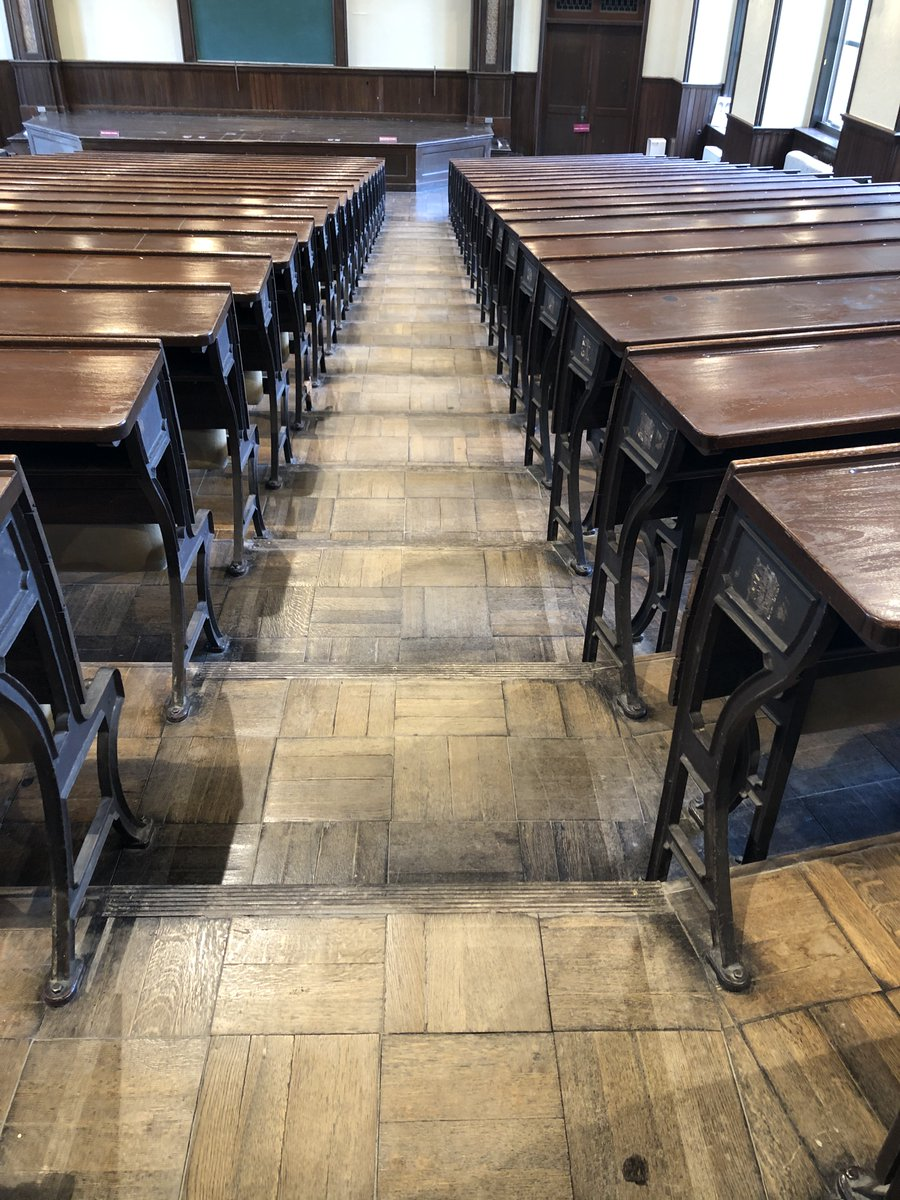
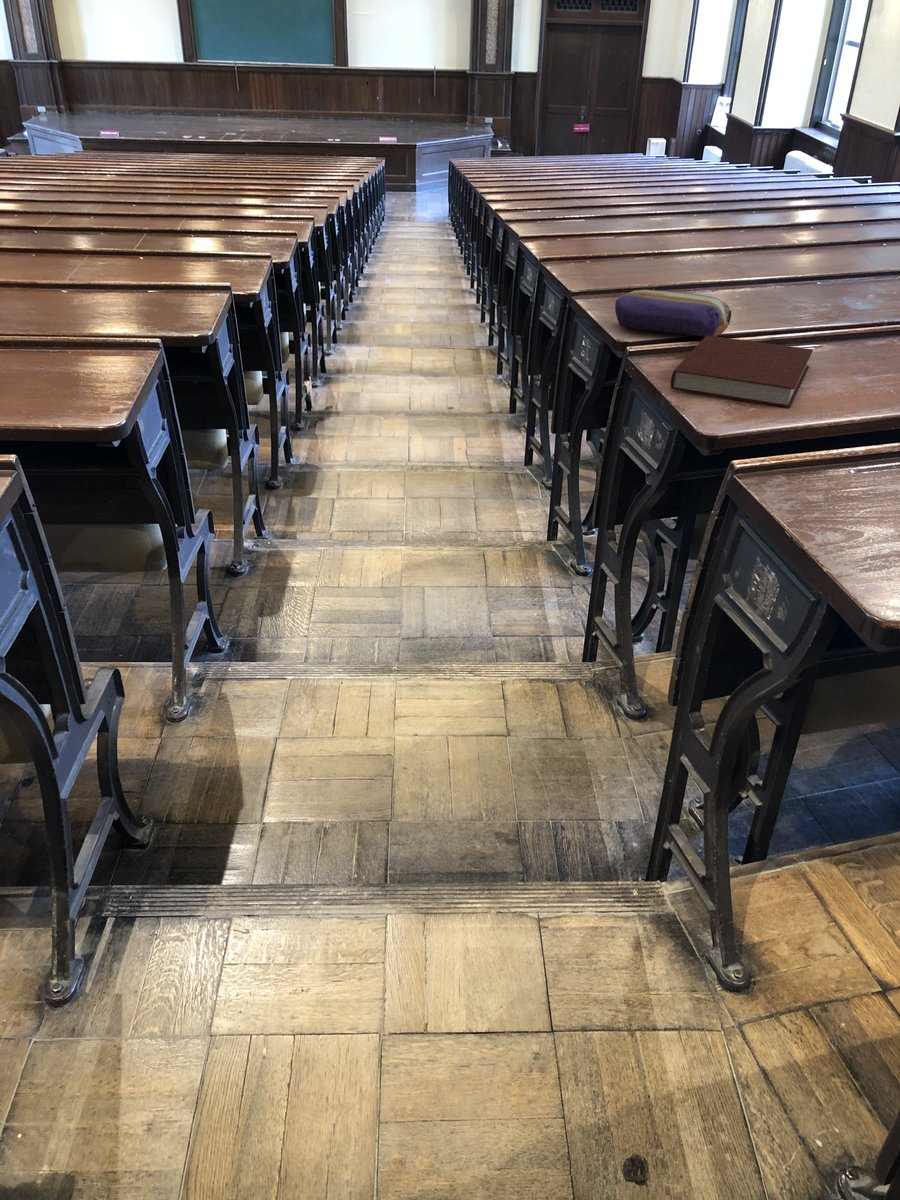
+ pencil case (672, 313)
+ notebook (744, 368)
